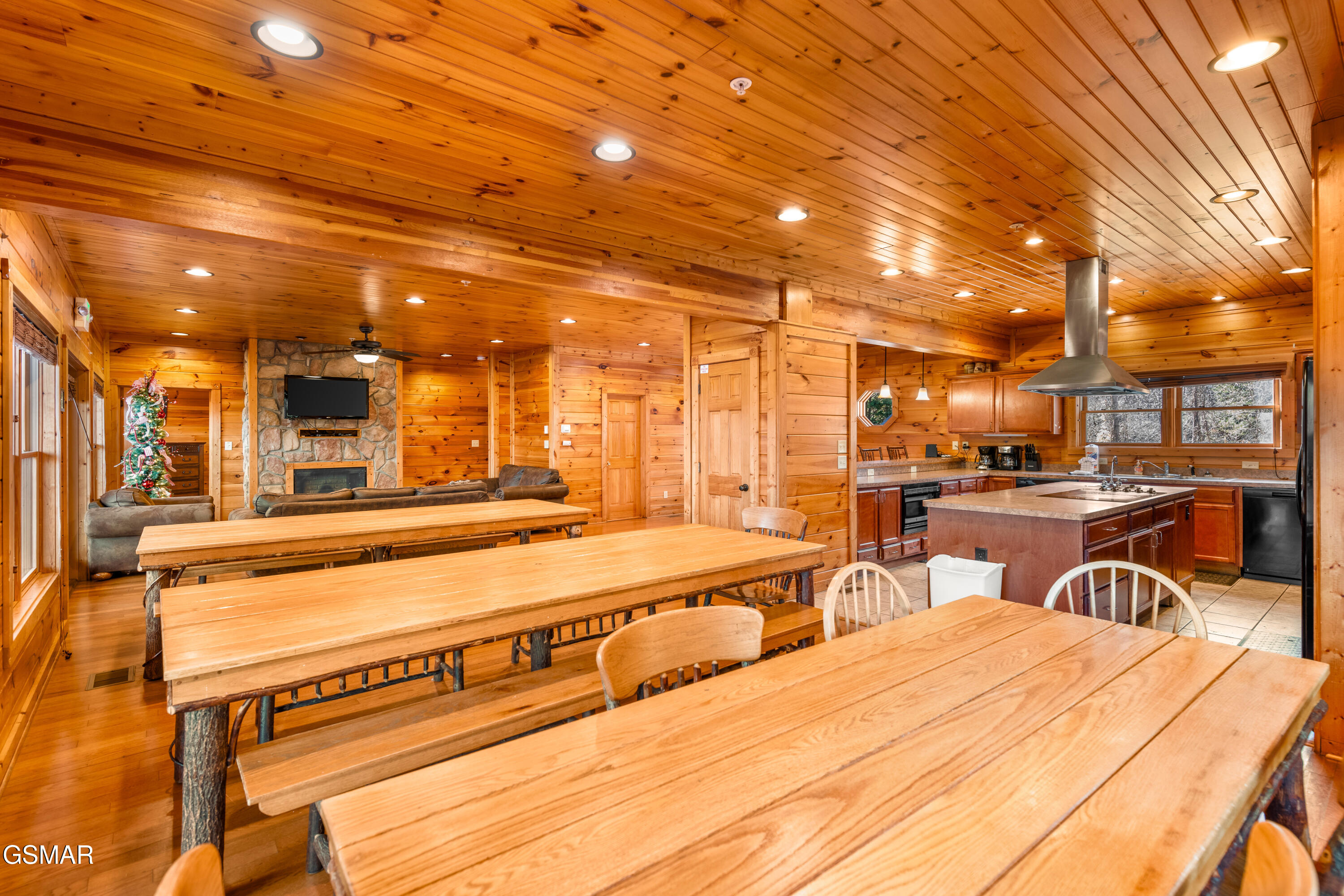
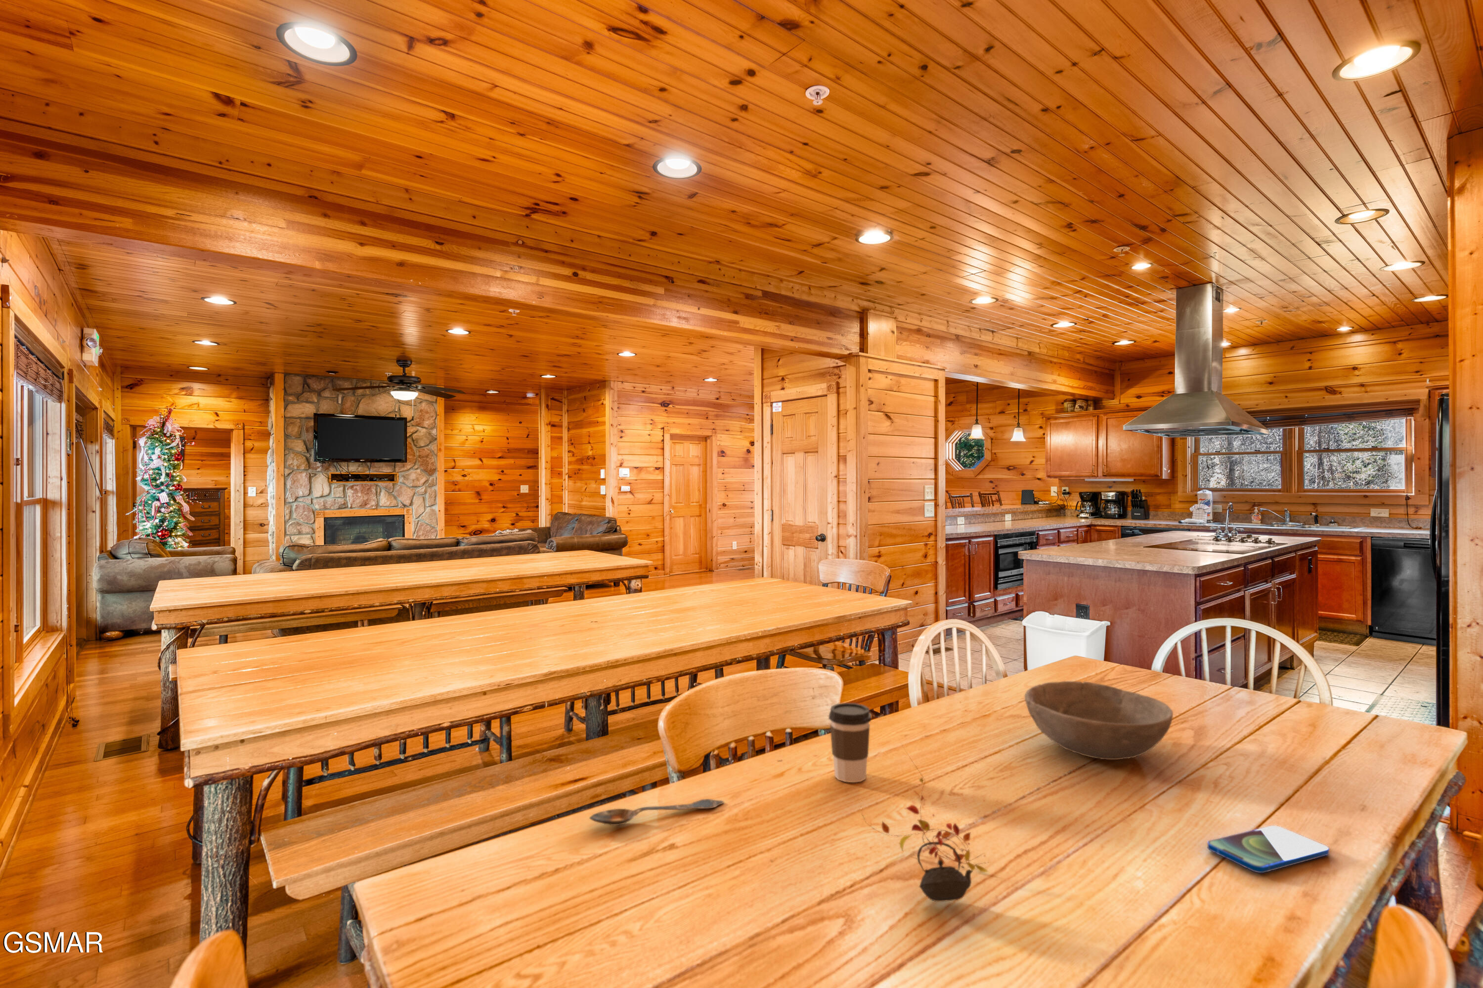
+ coffee cup (850, 742)
+ teapot (925, 798)
+ smartphone (1268, 848)
+ spoon (659, 809)
+ bowl (1096, 723)
